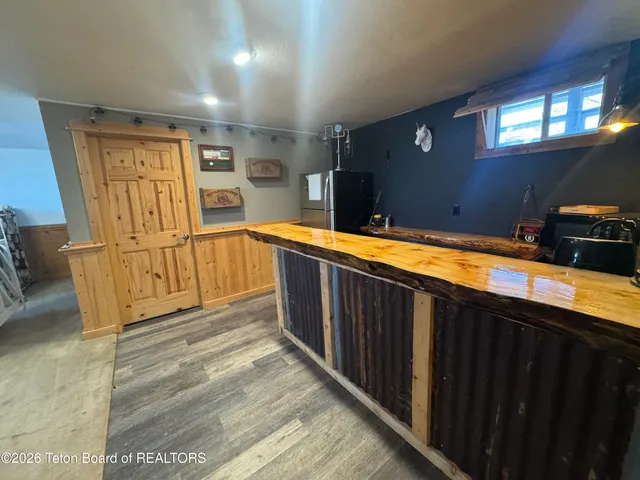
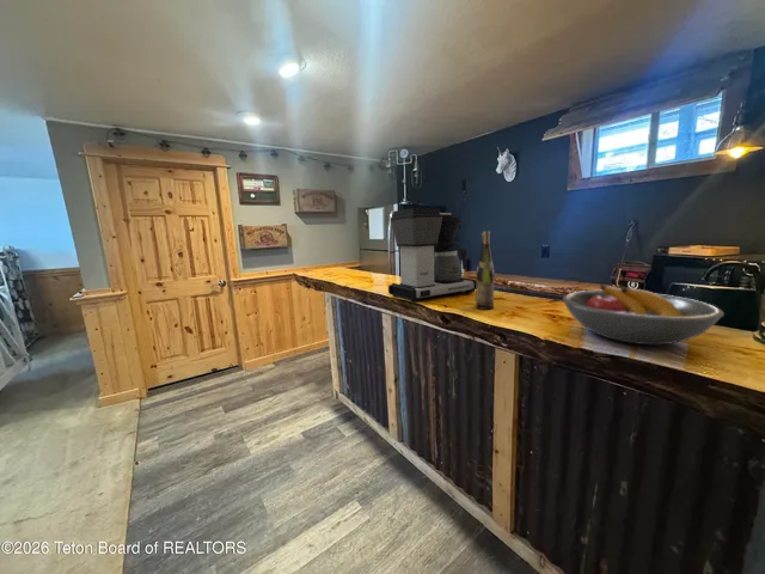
+ fruit bowl (631, 313)
+ coffee maker (433, 252)
+ wine bottle (485, 269)
